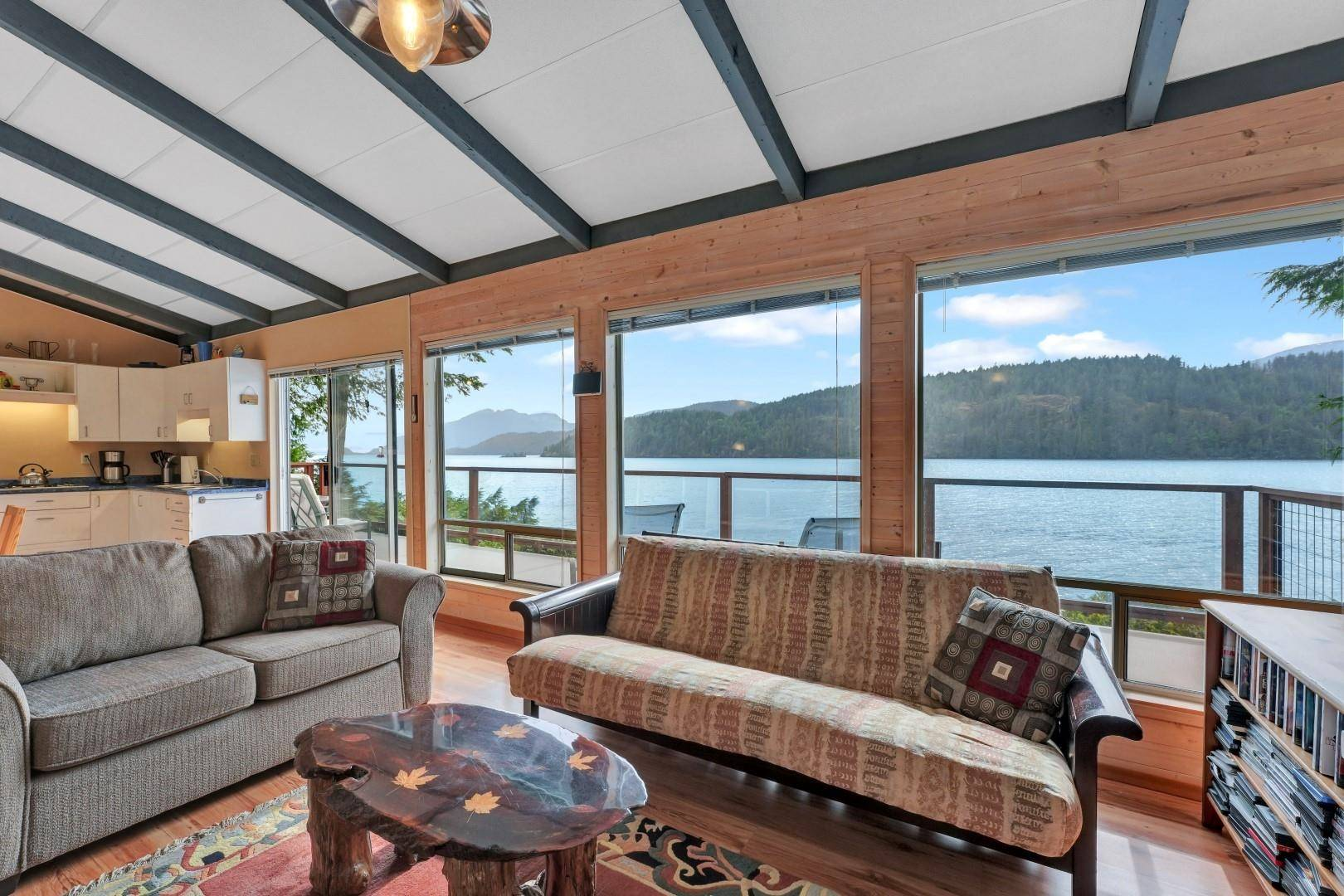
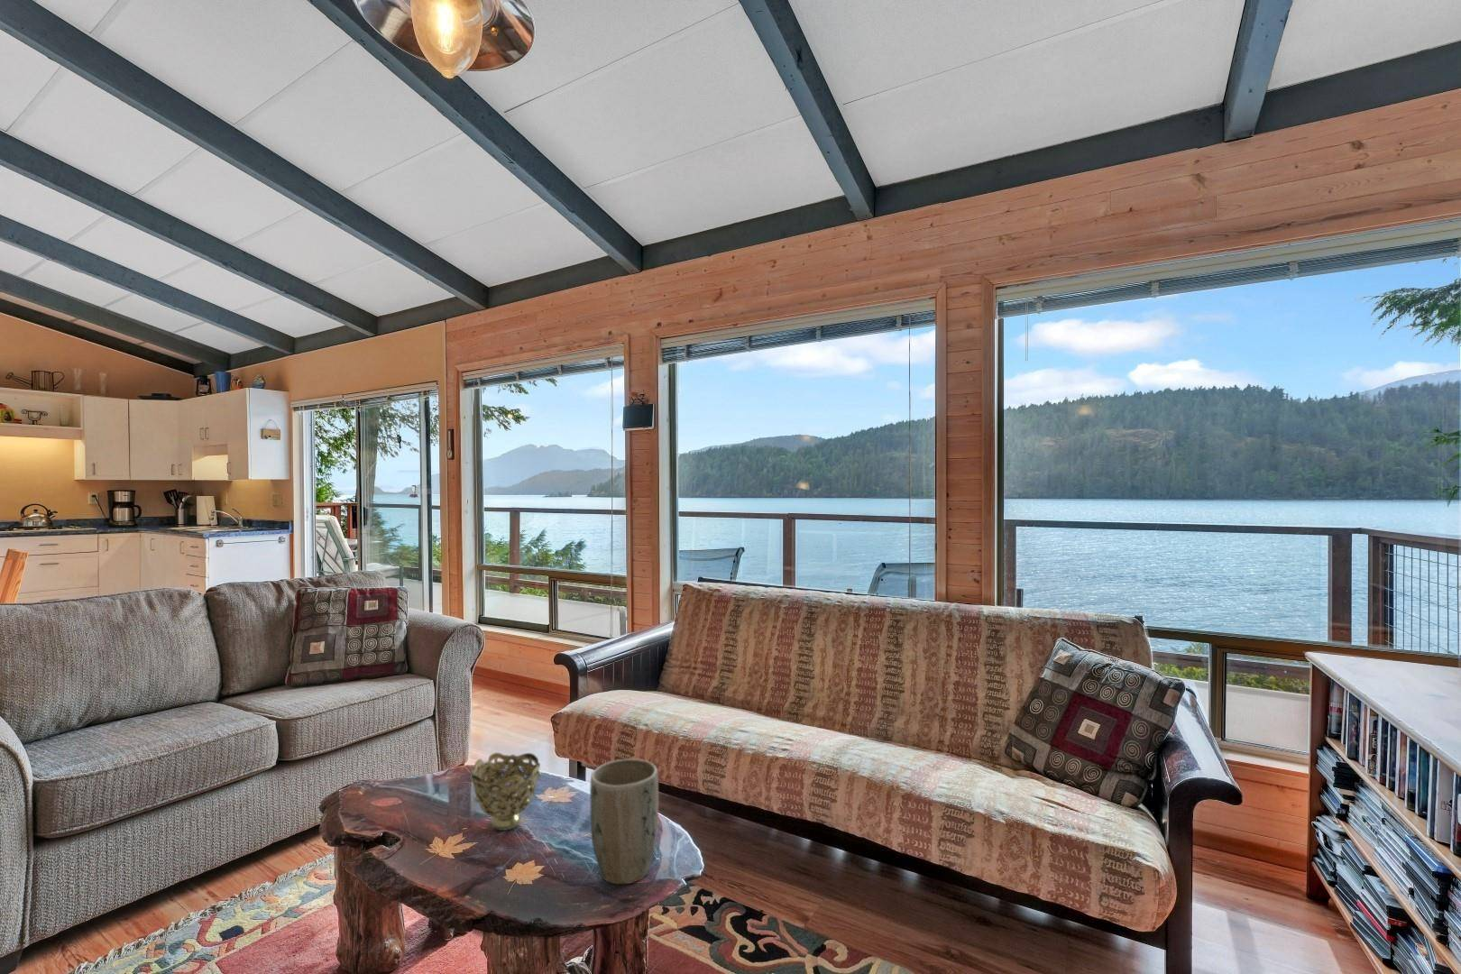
+ plant pot (625, 821)
+ decorative bowl (505, 794)
